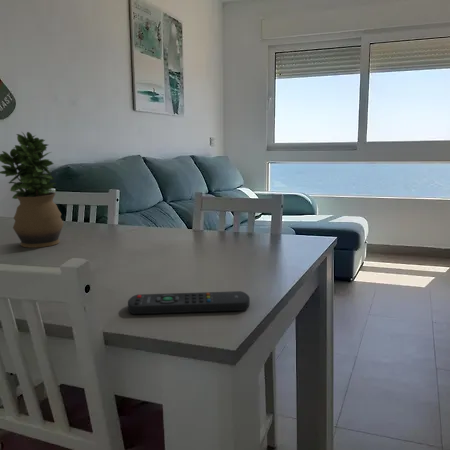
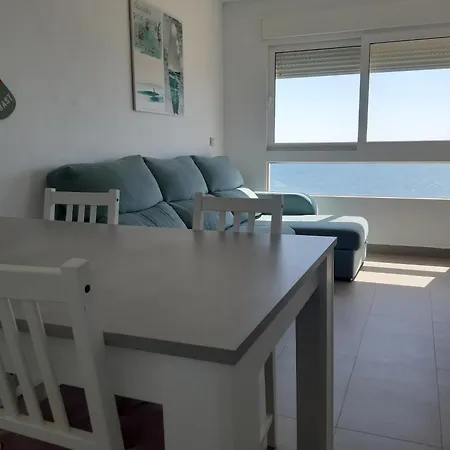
- remote control (189, 301)
- potted plant (30, 189)
